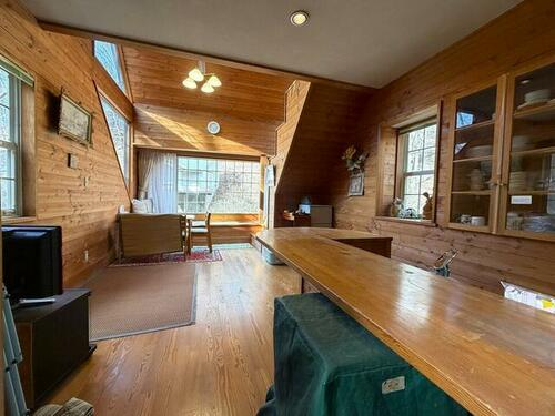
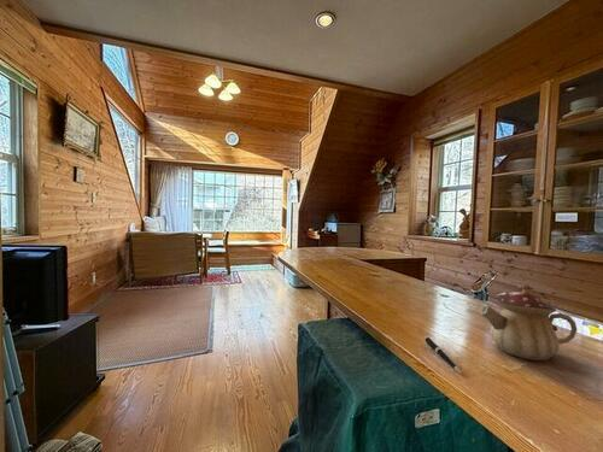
+ teapot (528, 317)
+ pen (441, 353)
